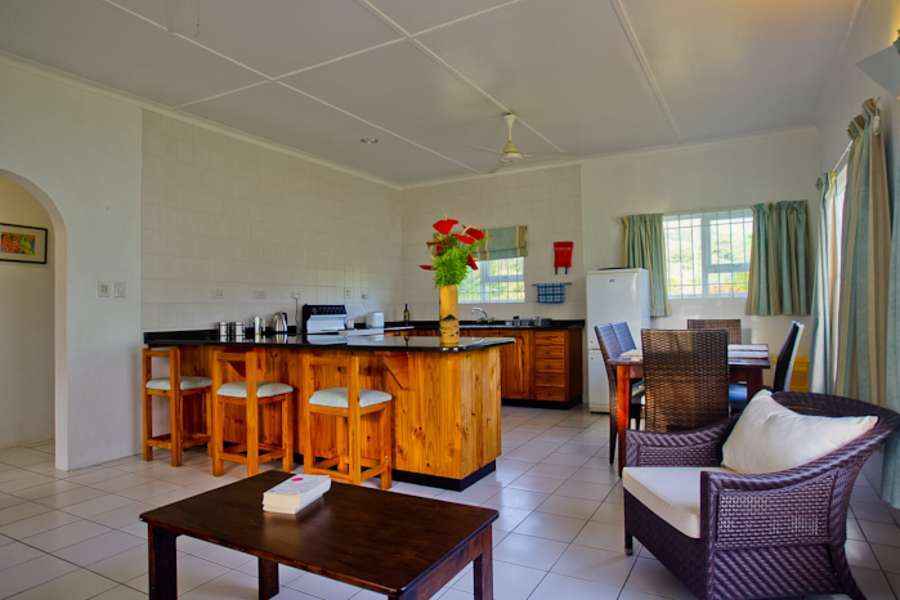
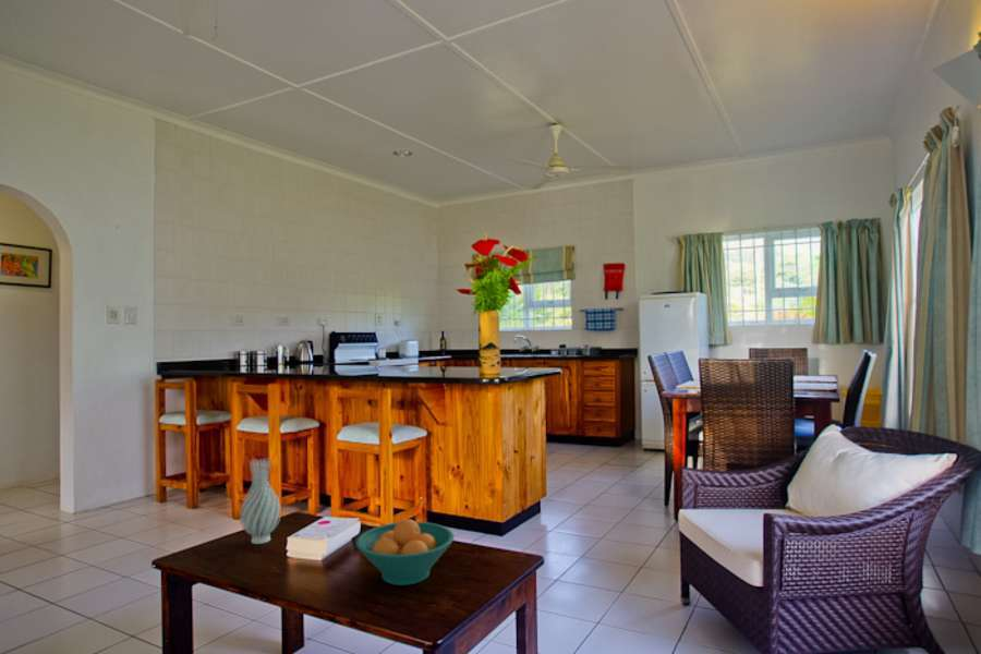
+ vase (261, 499)
+ fruit bowl (405, 547)
